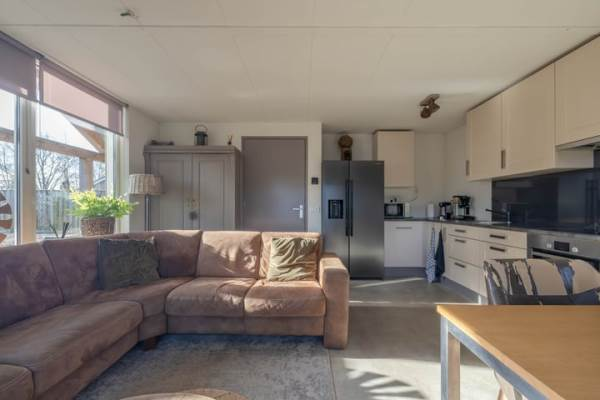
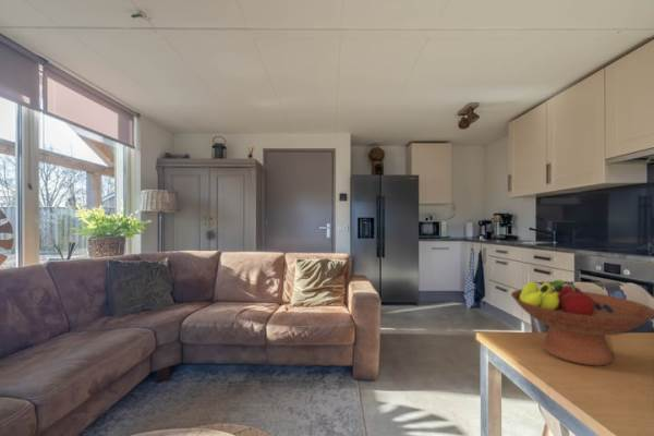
+ fruit bowl (576, 316)
